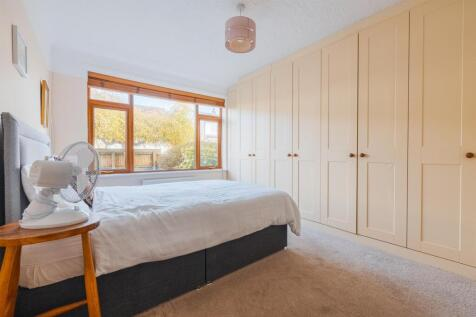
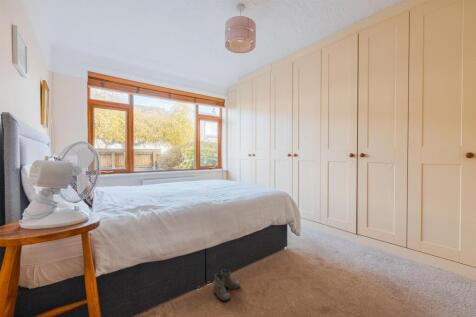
+ boots (225, 283)
